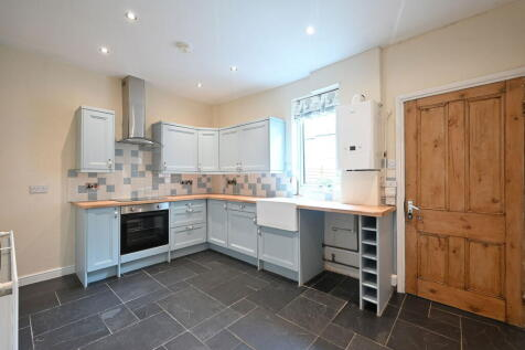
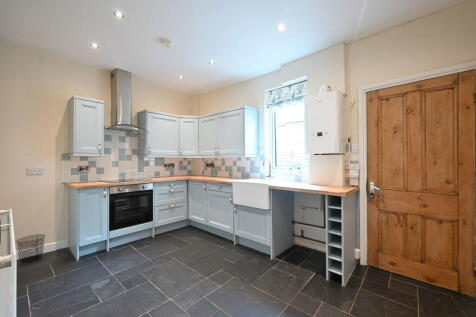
+ waste bin (31, 249)
